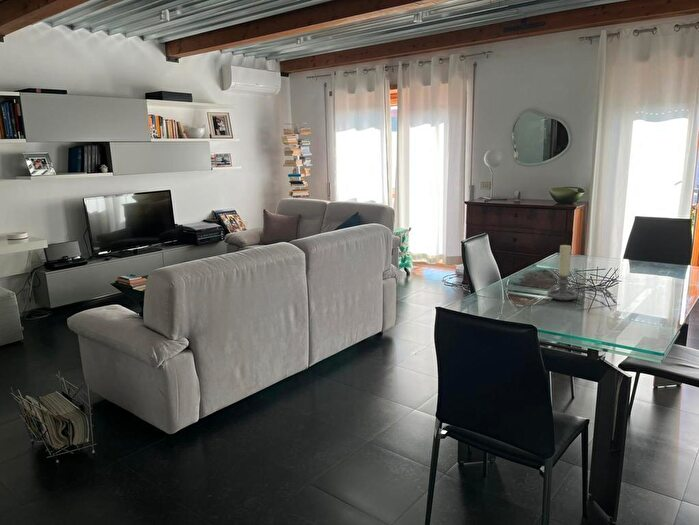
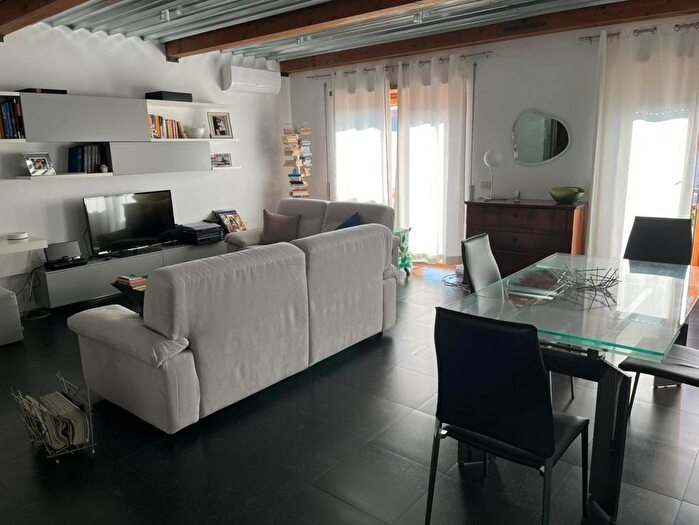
- candle holder (567, 271)
